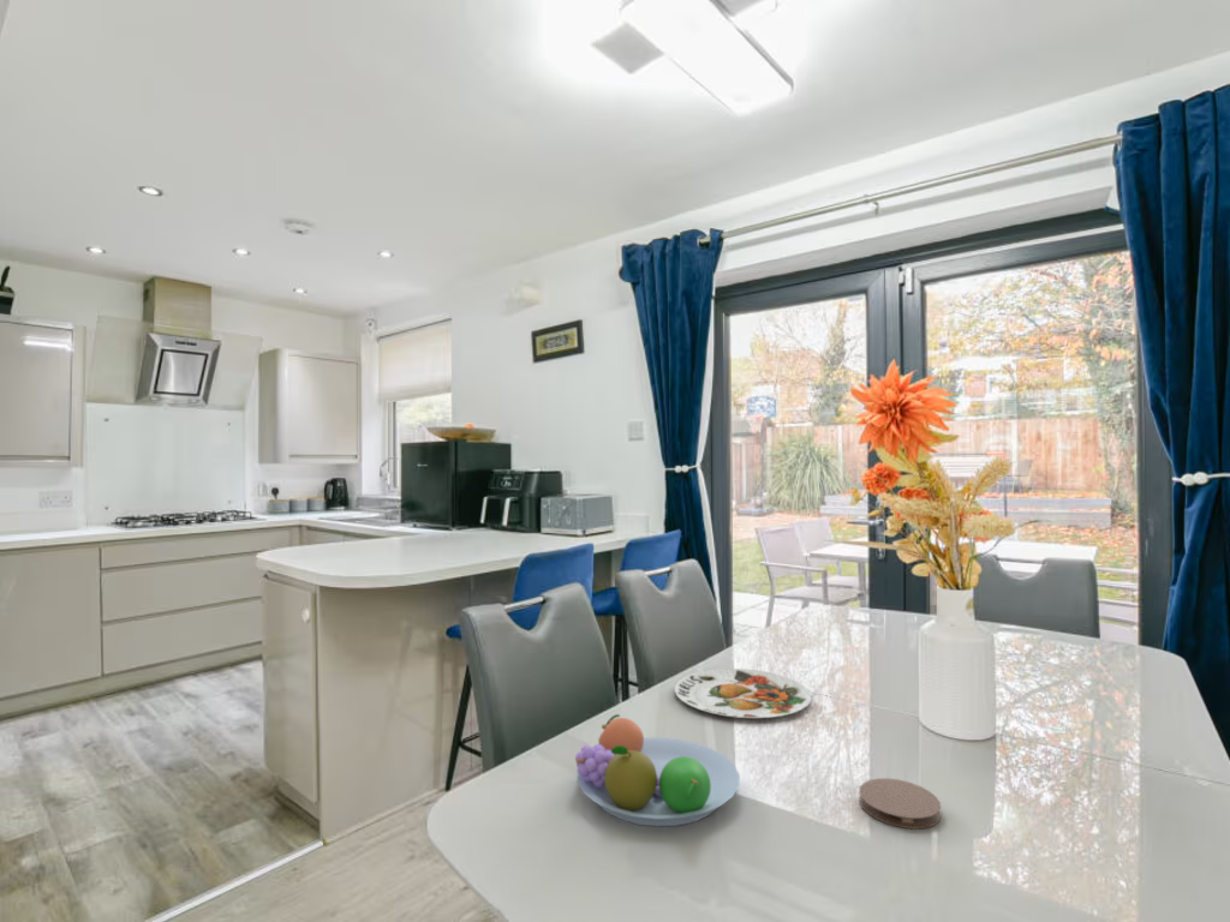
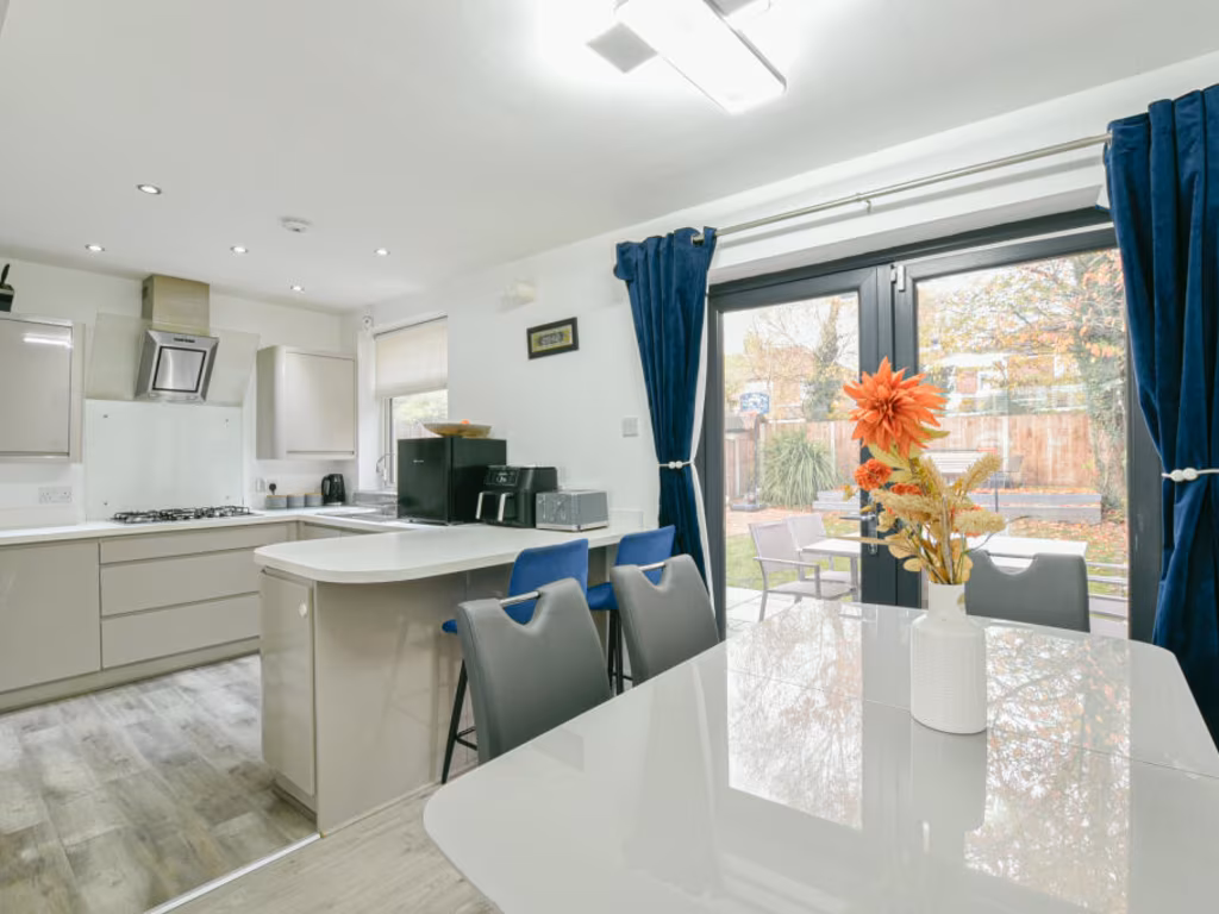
- fruit bowl (657, 760)
- plate (741, 693)
- coaster (898, 802)
